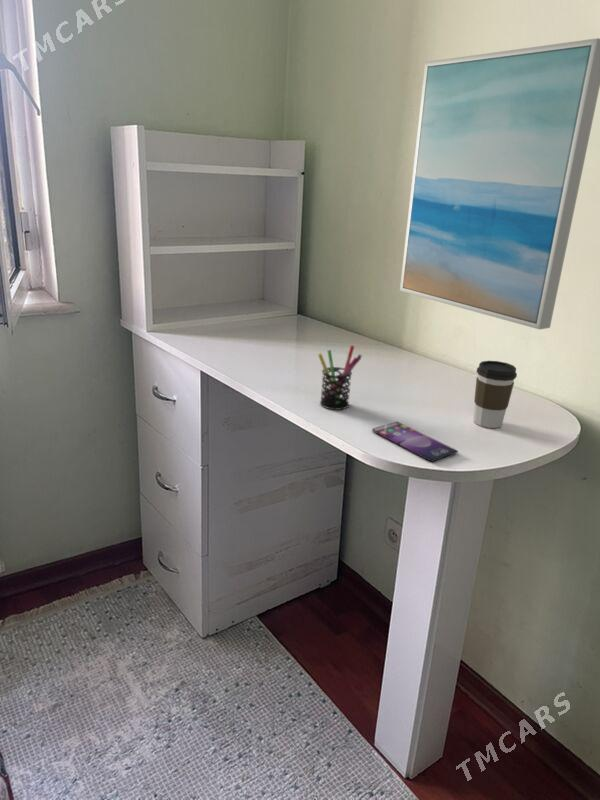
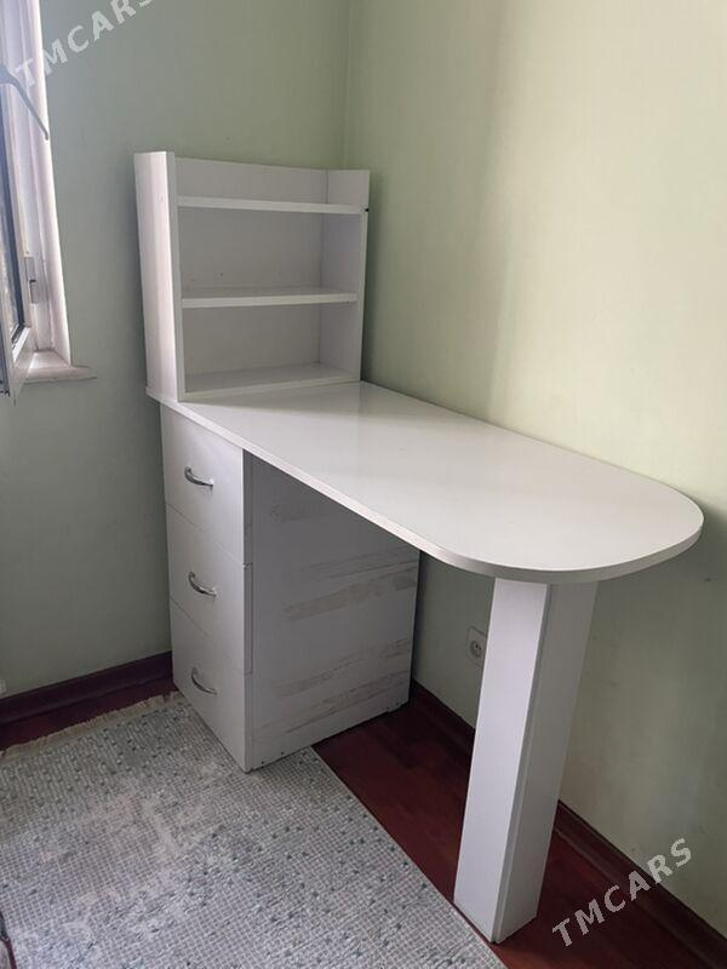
- wall art (484, 189)
- smartphone (413, 440)
- pen holder (337, 375)
- coffee cup (492, 394)
